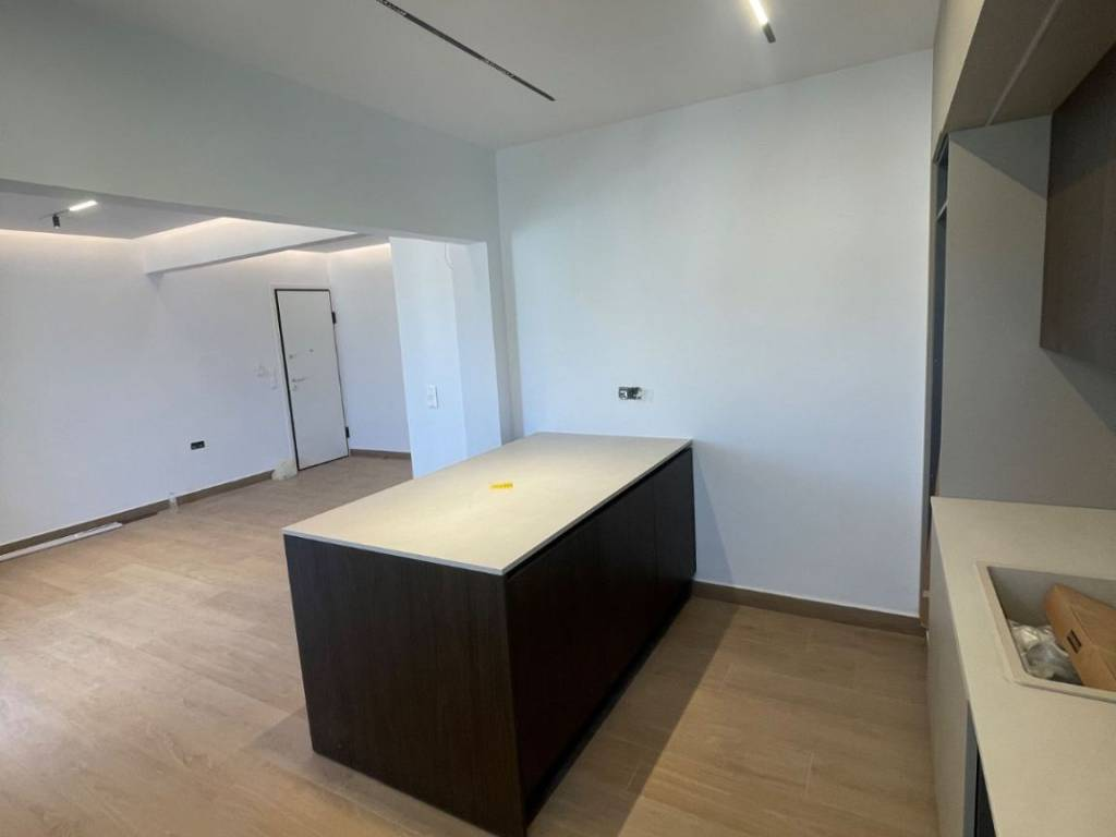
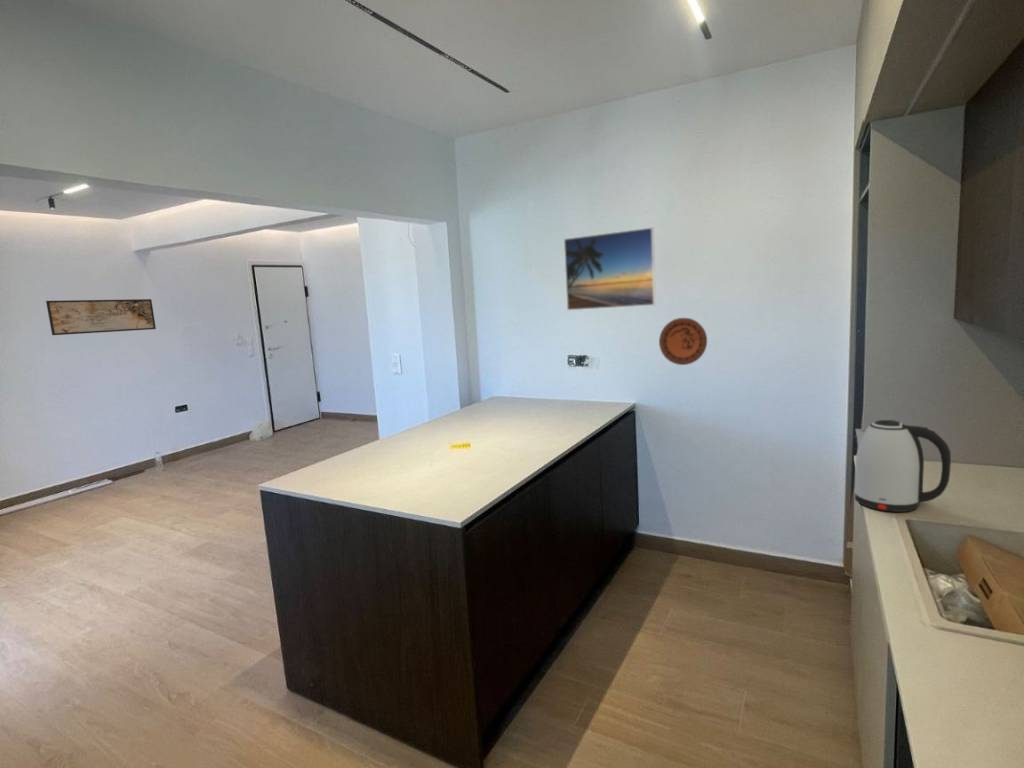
+ decorative plate (682, 341)
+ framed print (105, 316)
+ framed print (608, 271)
+ kettle (900, 463)
